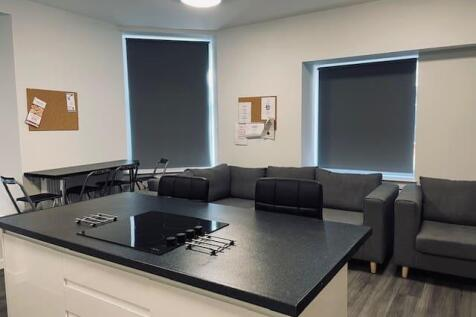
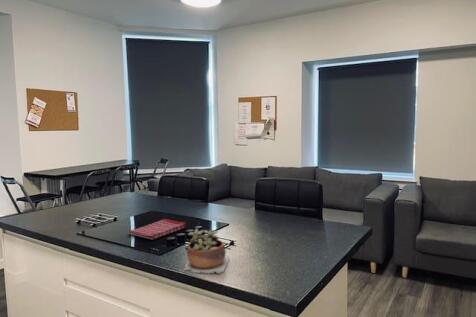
+ succulent plant (206, 247)
+ dish towel (158, 228)
